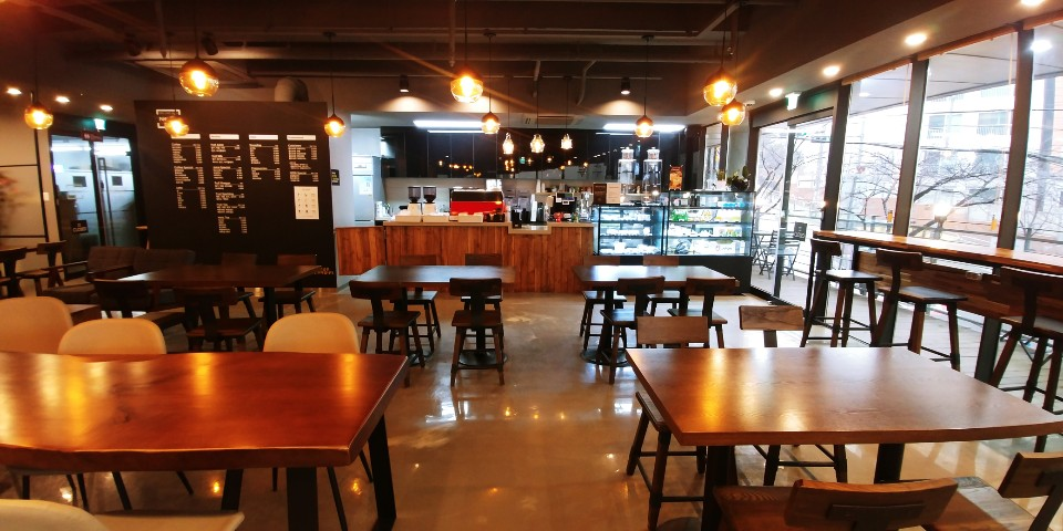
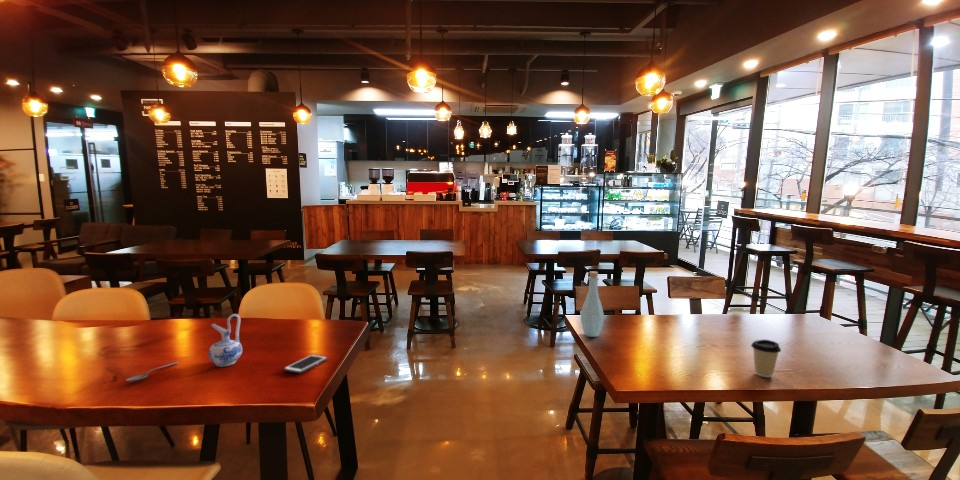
+ bottle (592, 303)
+ coffee cup (764, 358)
+ cell phone (306, 363)
+ spoon (154, 369)
+ ceramic pitcher (225, 339)
